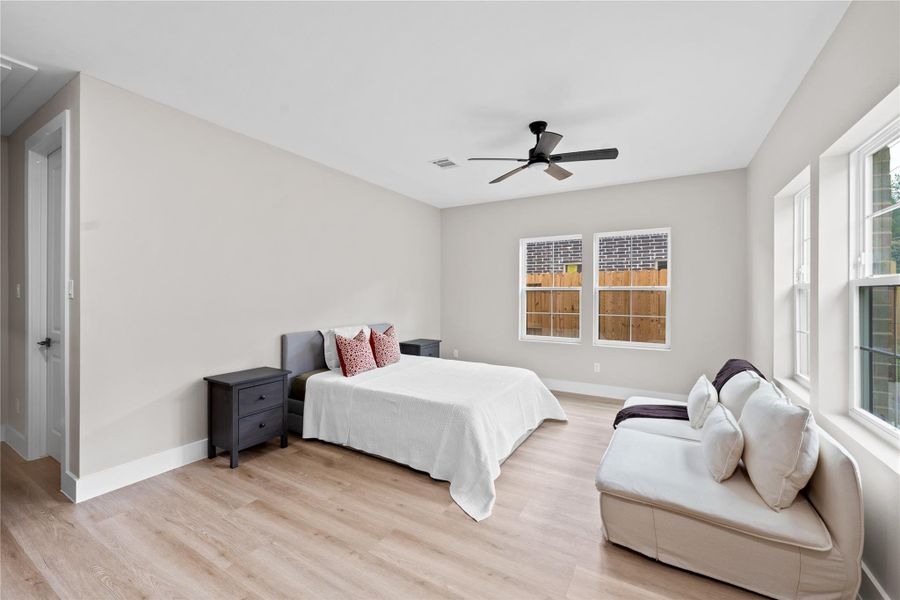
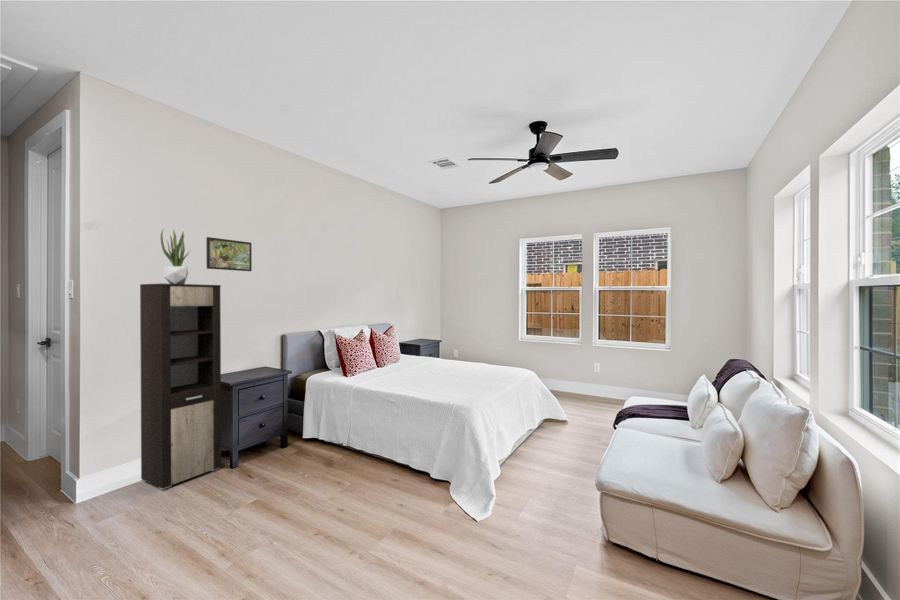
+ cabinet (182, 379)
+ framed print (230, 255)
+ potted plant (174, 256)
